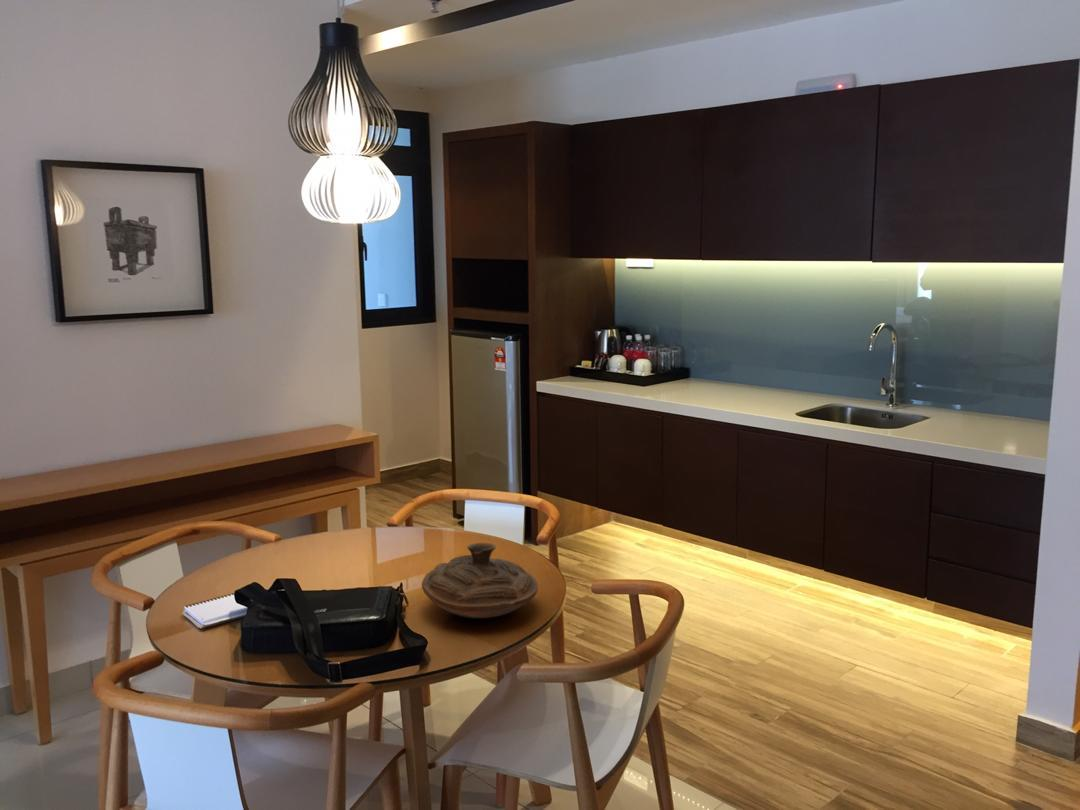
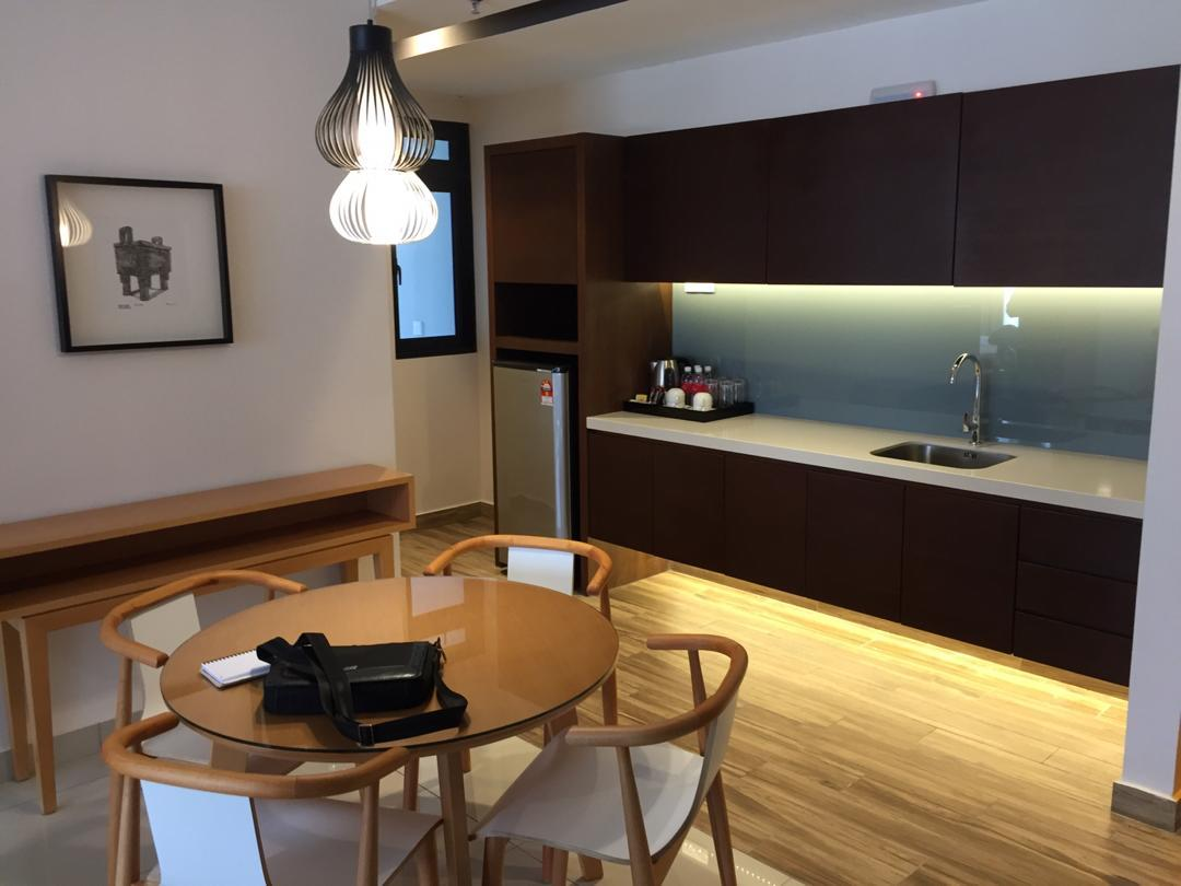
- decorative bowl (479, 578)
